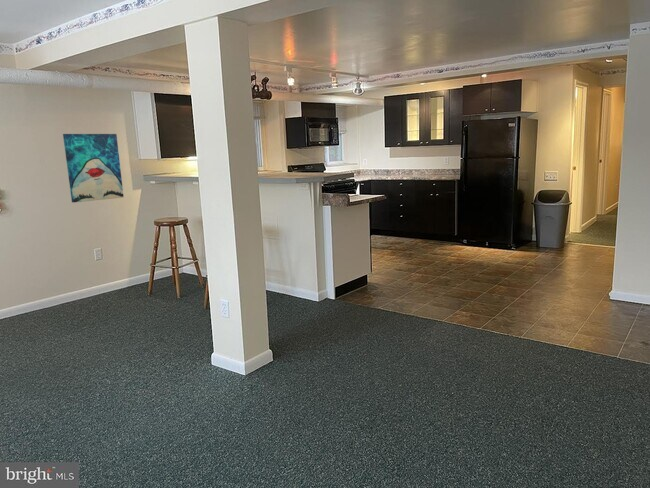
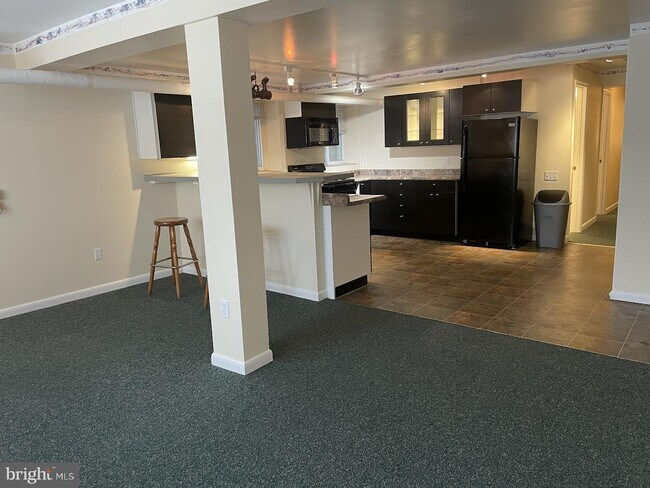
- wall art (94, 167)
